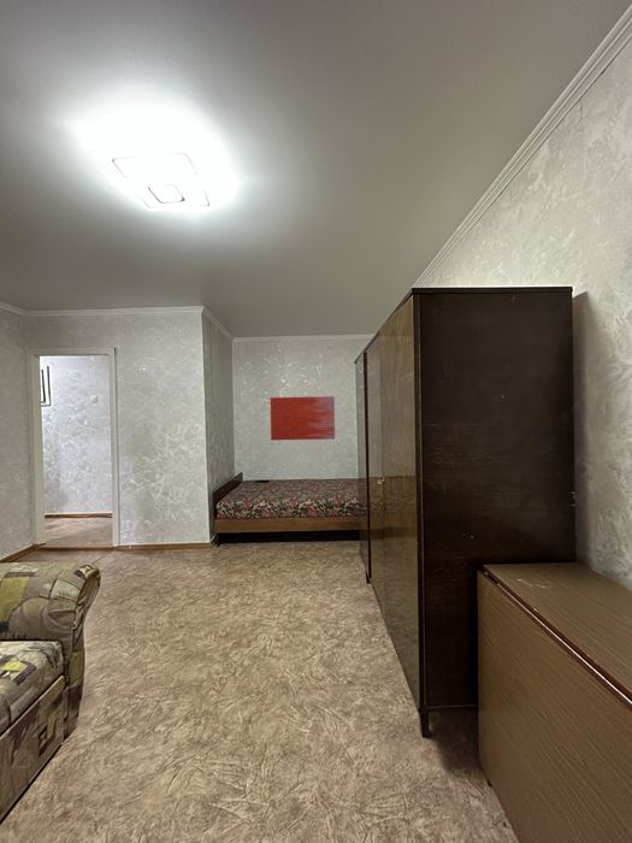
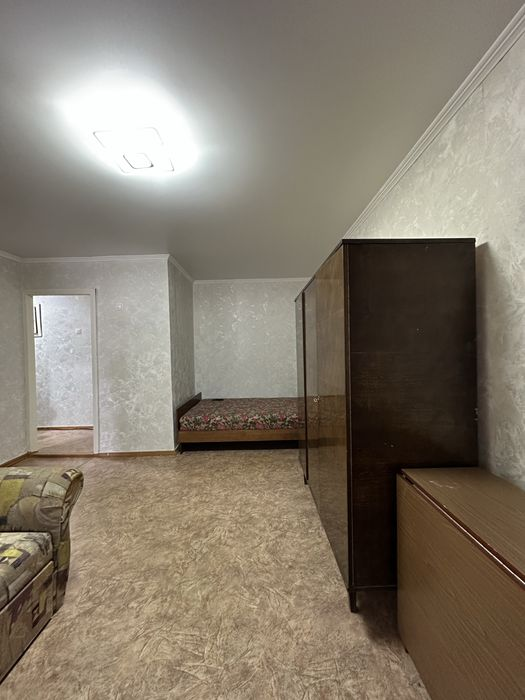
- wall art (302, 418)
